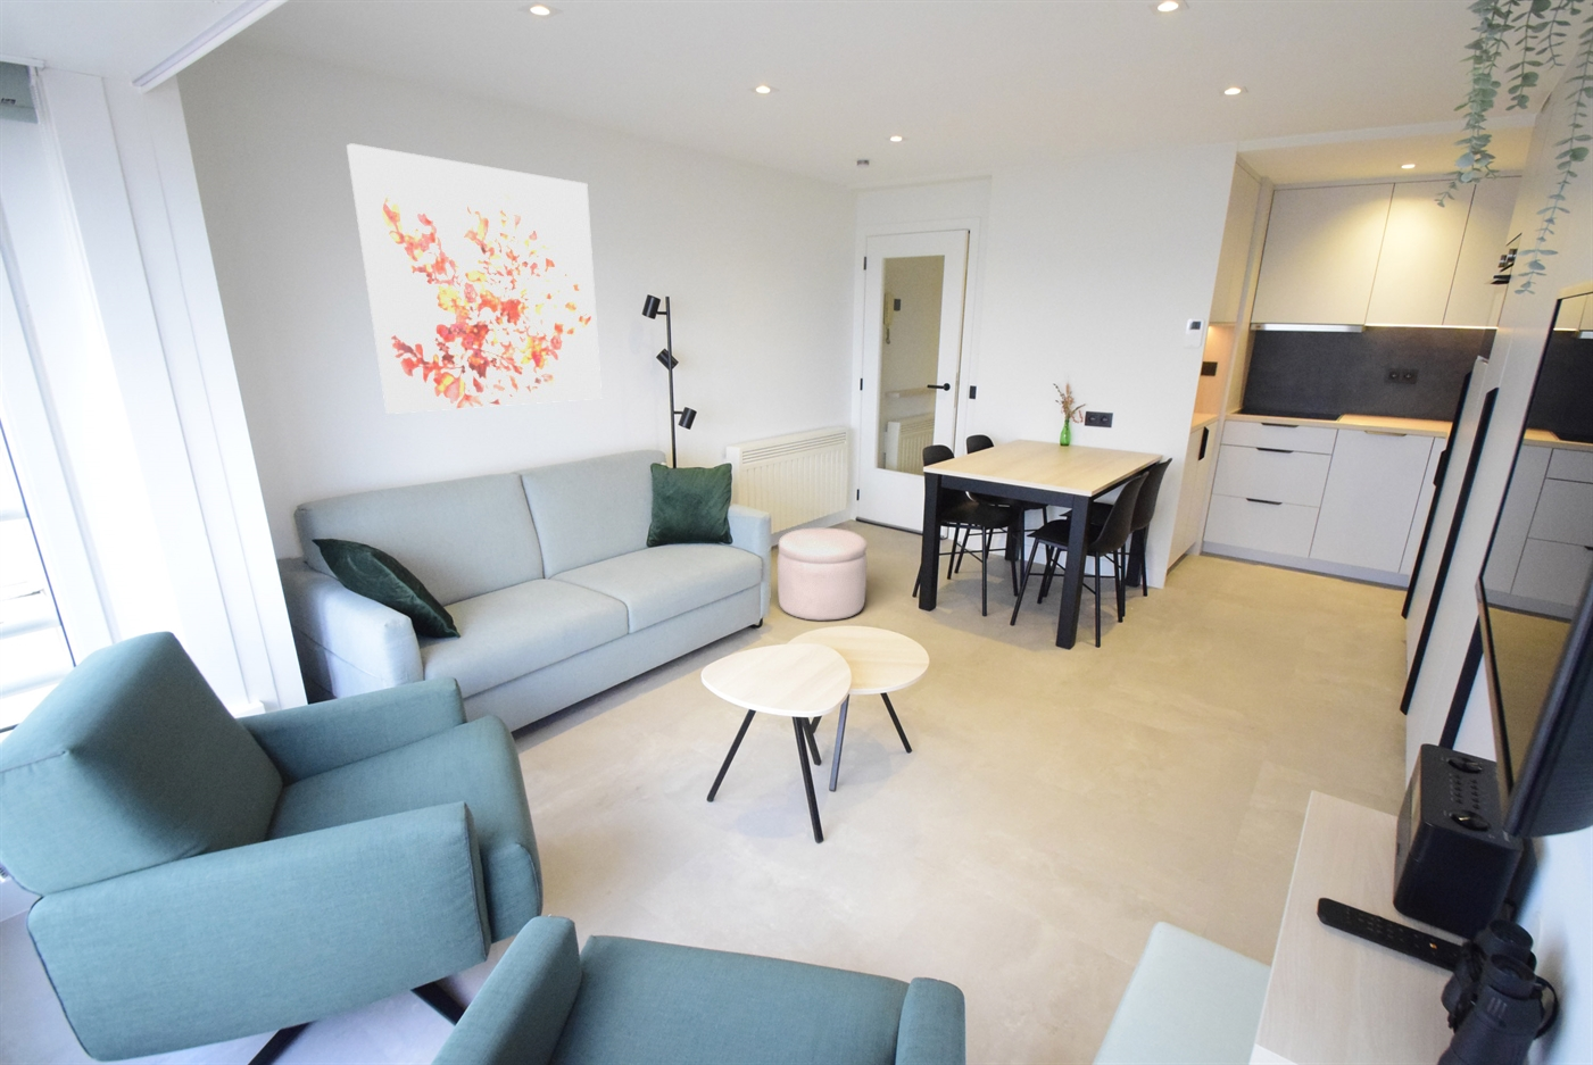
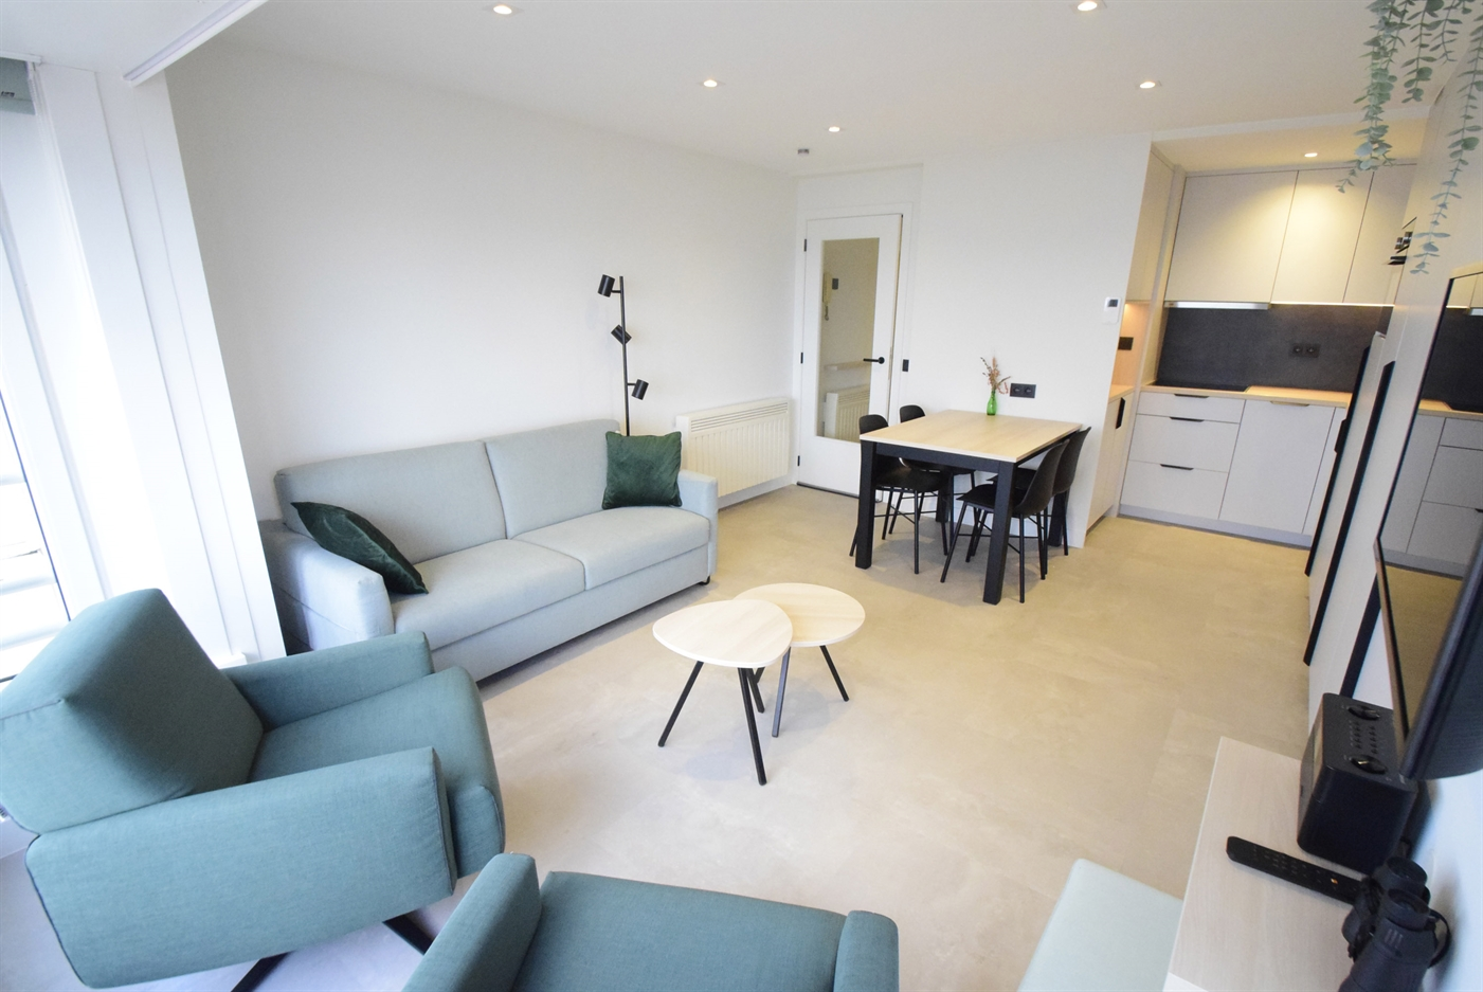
- wall art (492, 290)
- ottoman (821, 571)
